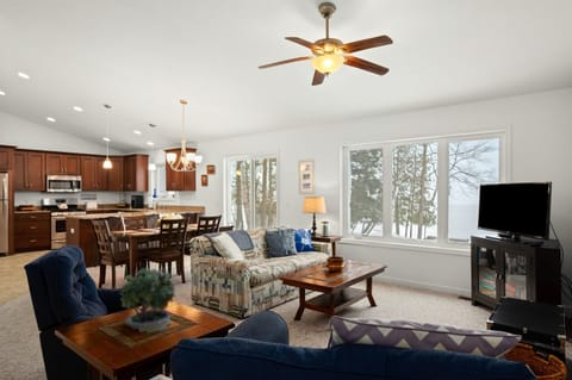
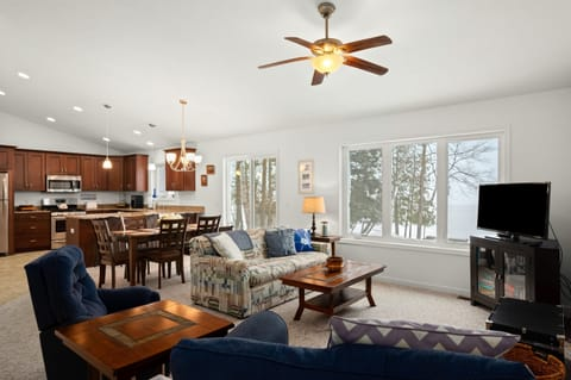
- potted plant (148, 293)
